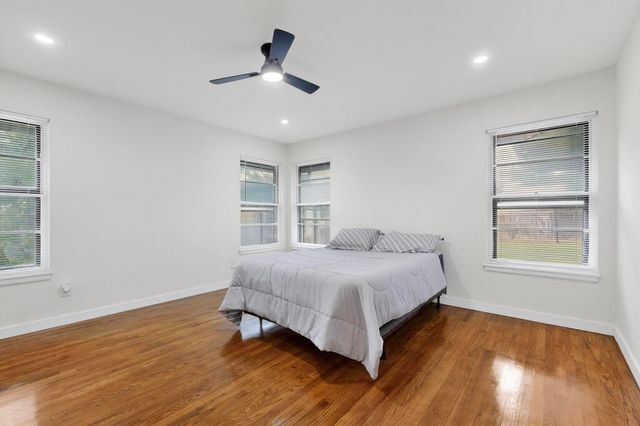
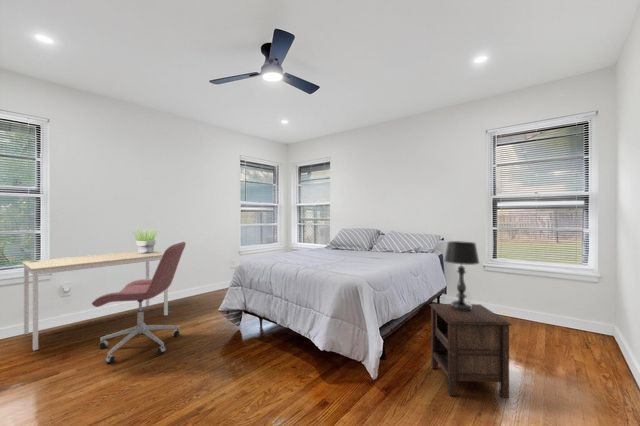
+ desk (97, 267)
+ office chair (141, 294)
+ table lamp (461, 275)
+ nightstand (466, 346)
+ potted plant (145, 240)
